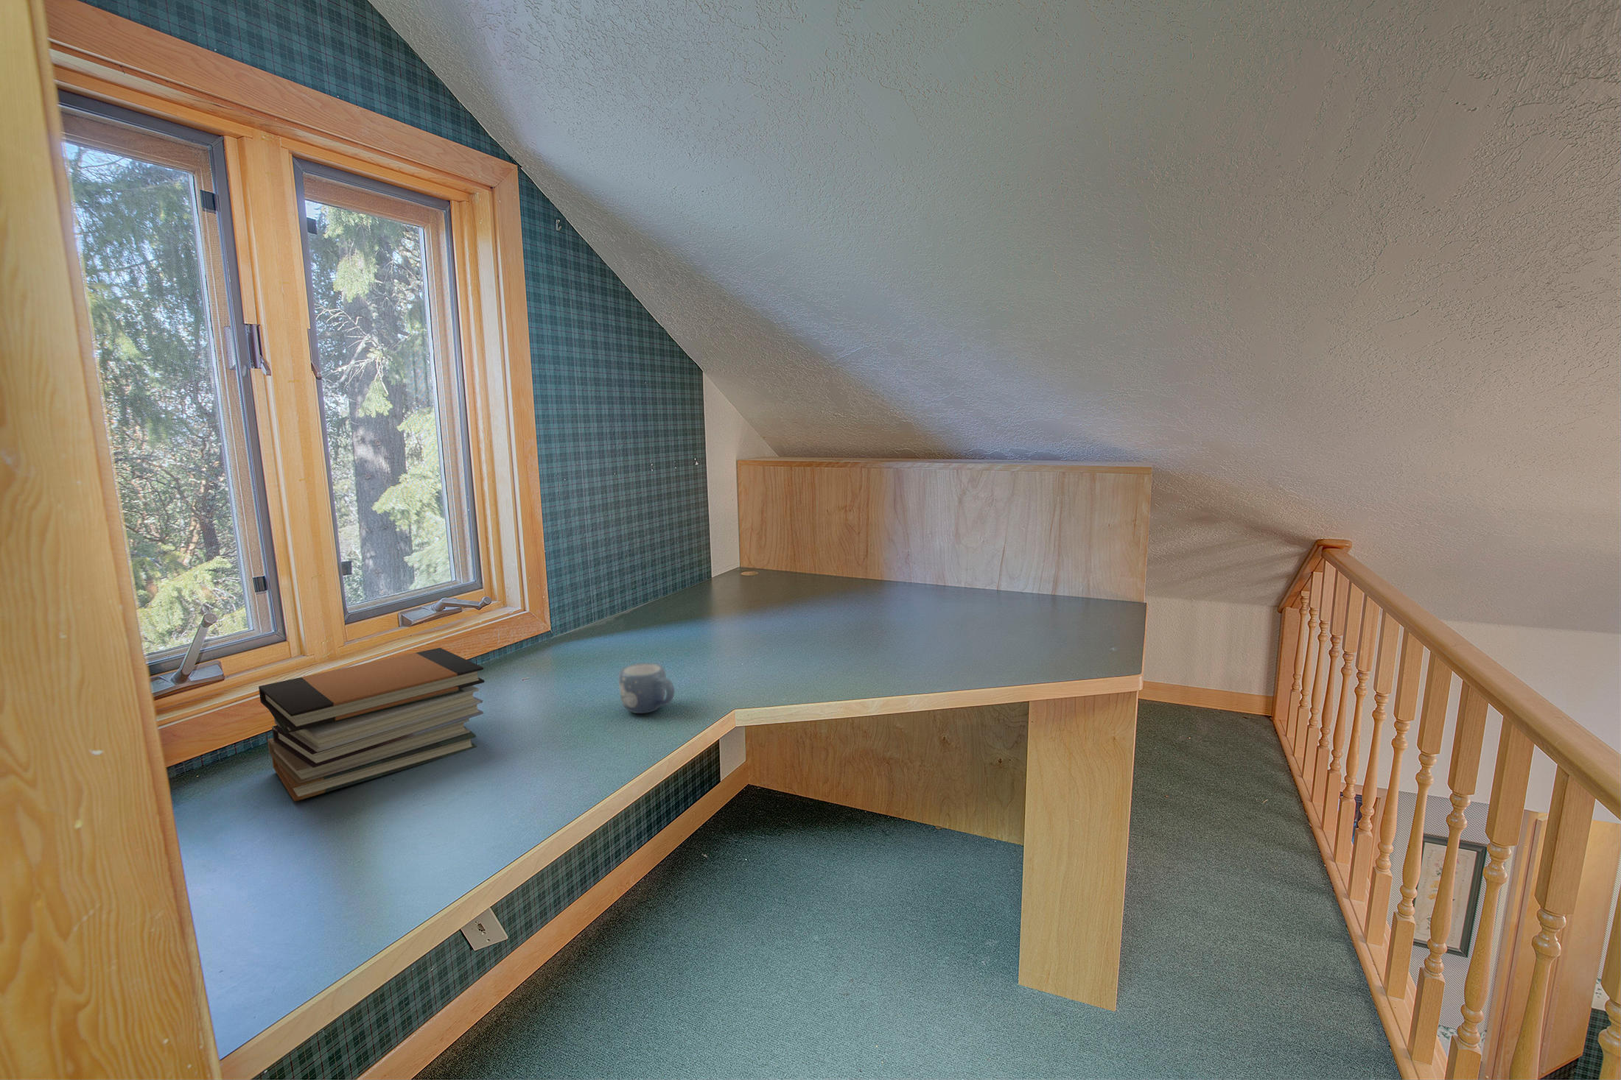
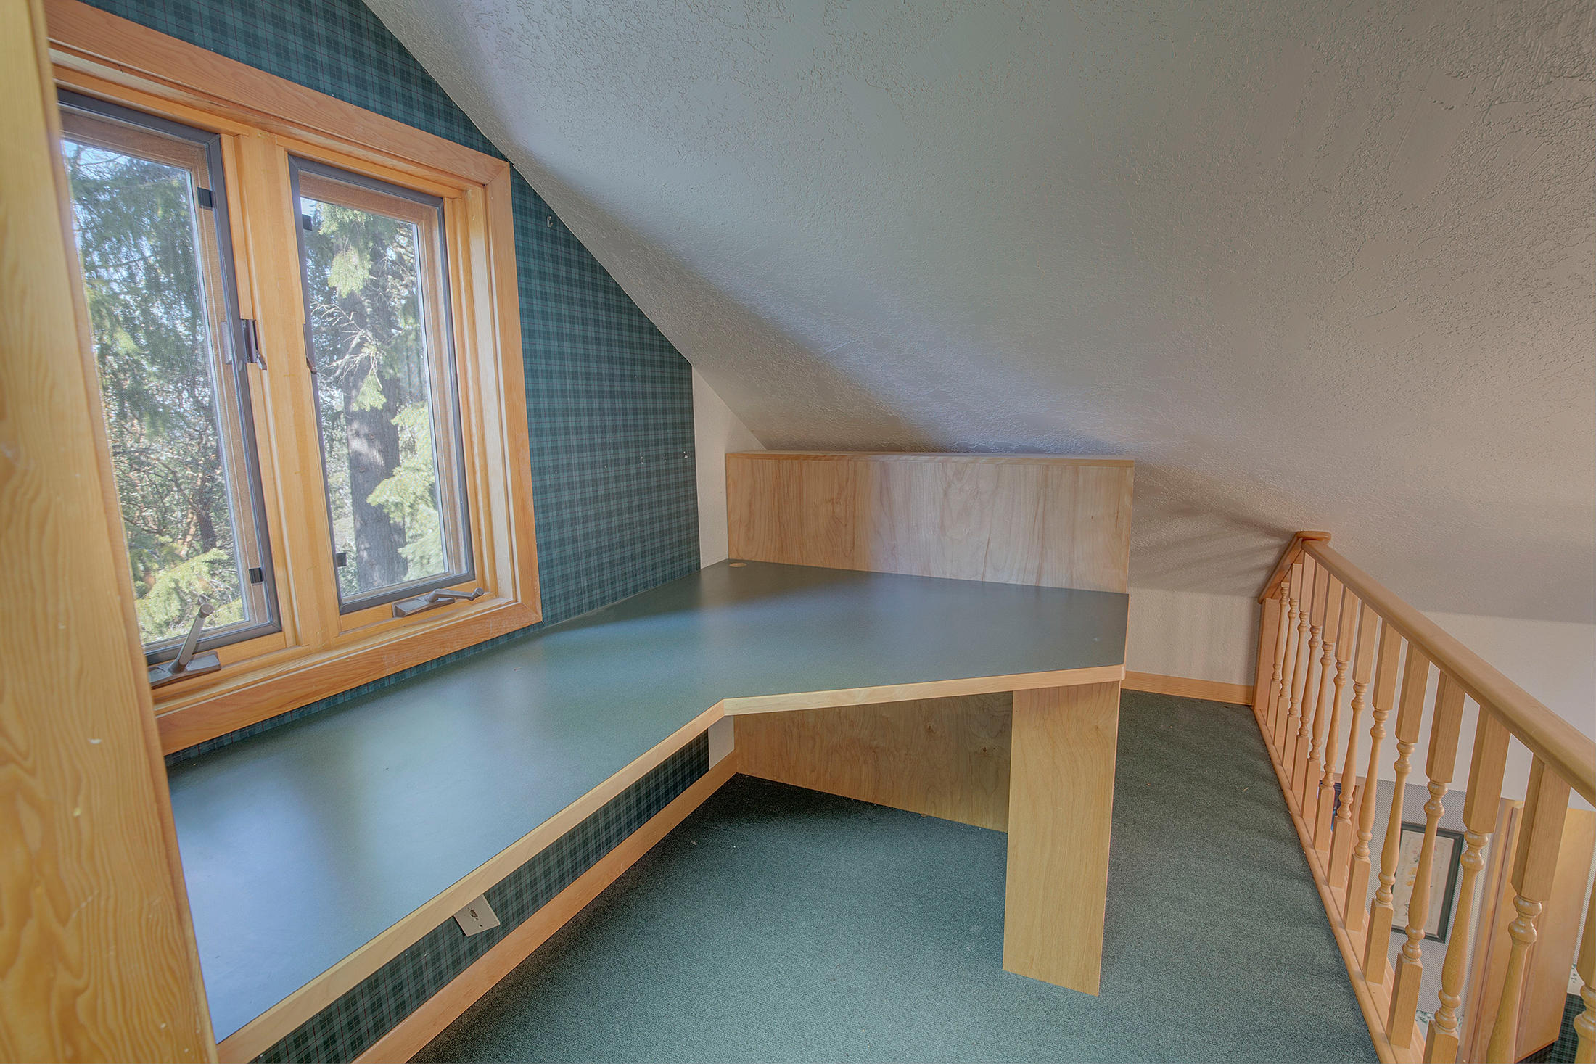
- mug (649, 691)
- book stack (379, 716)
